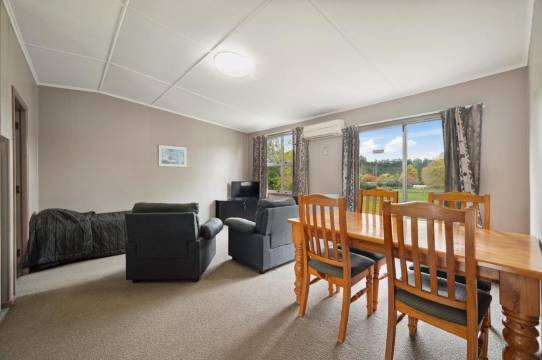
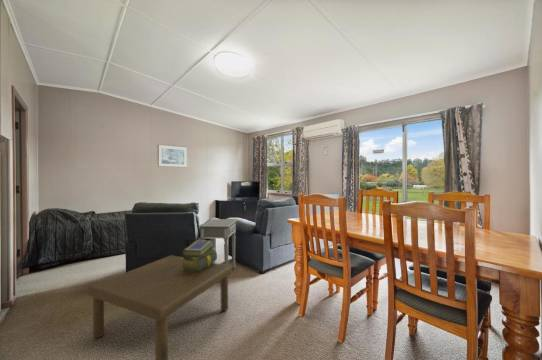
+ coffee table (167, 298)
+ stack of books (199, 254)
+ side table (224, 248)
